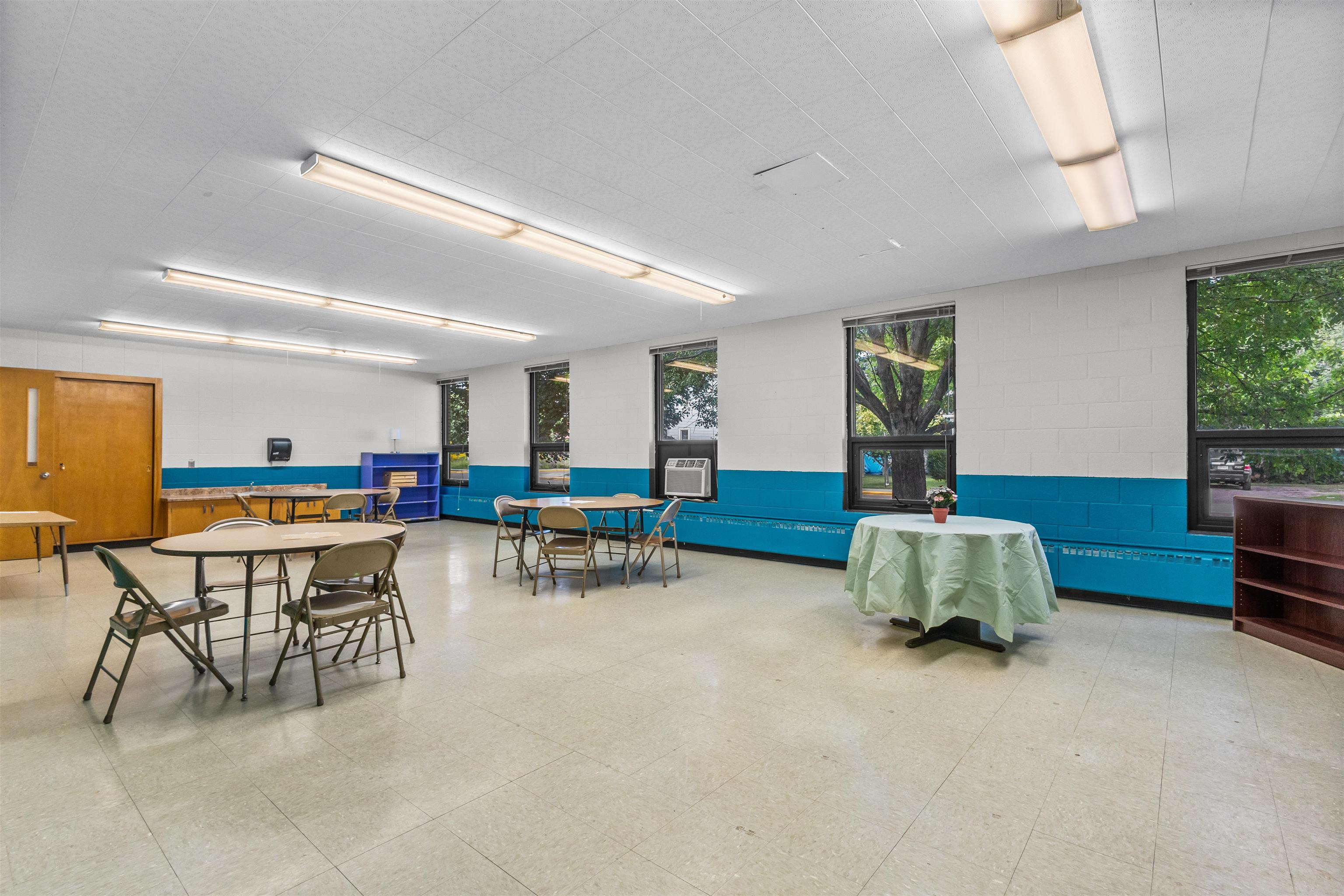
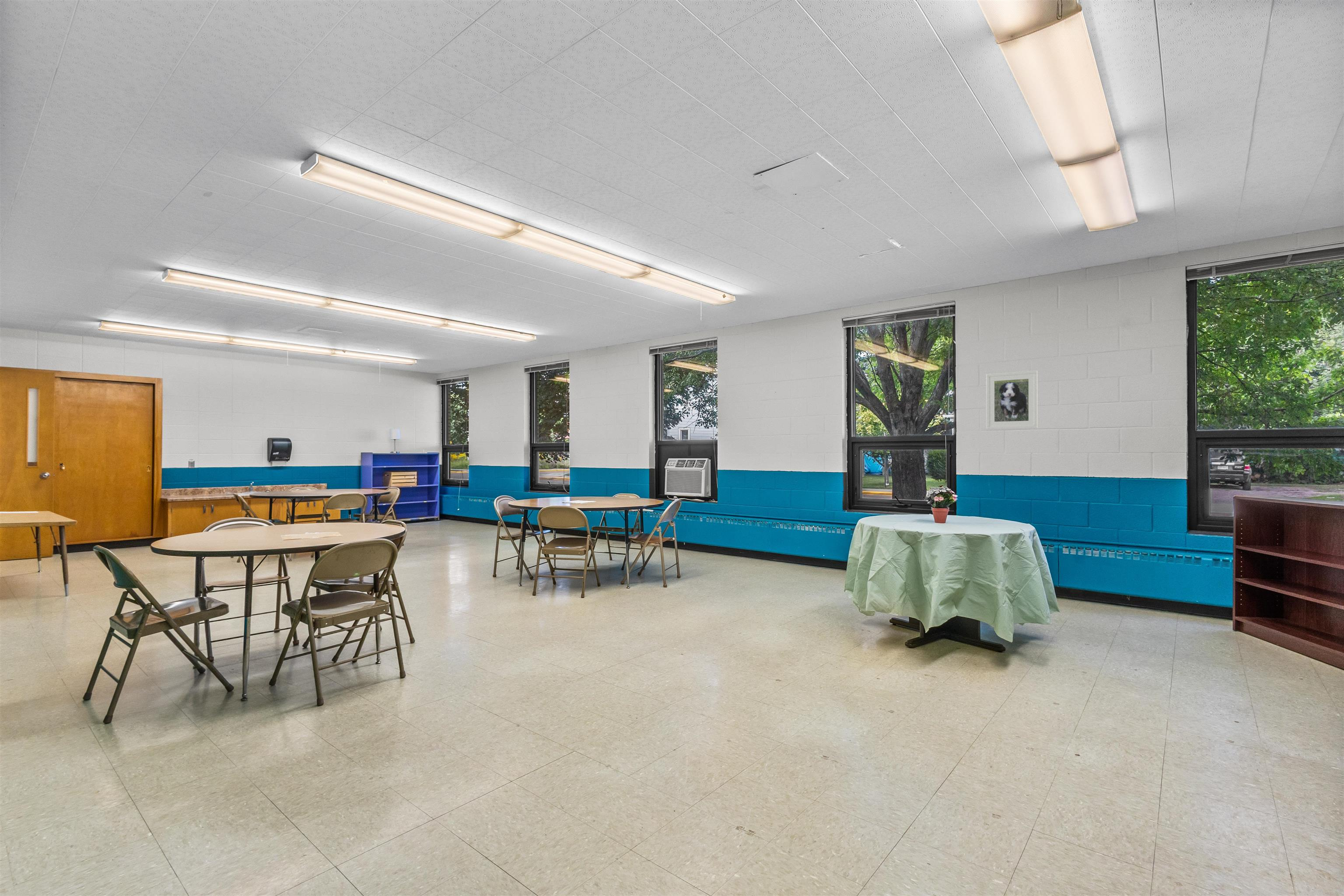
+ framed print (1011, 400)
